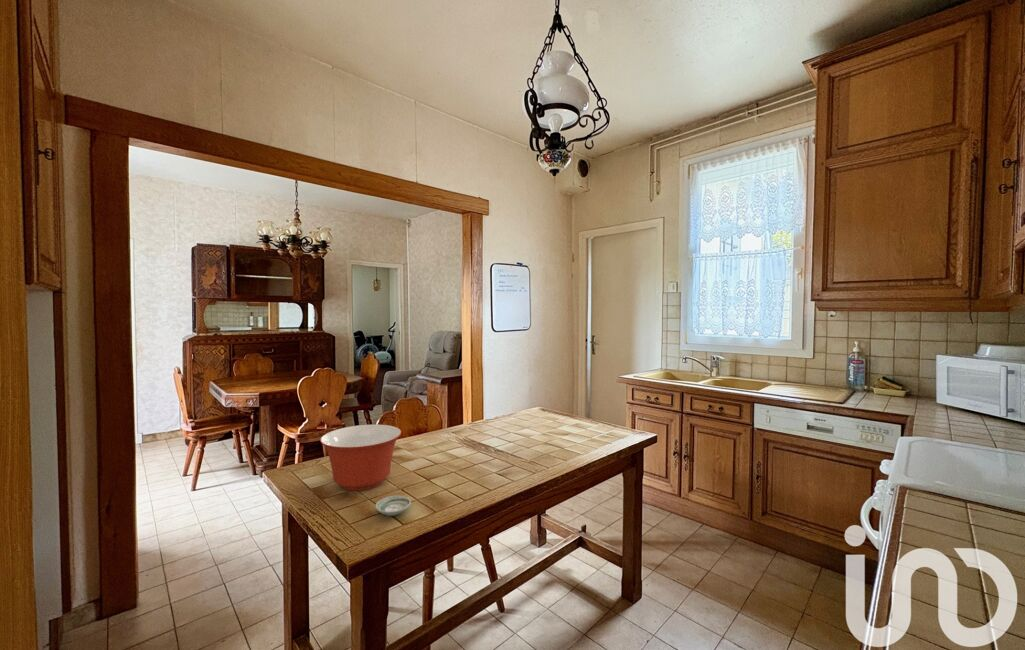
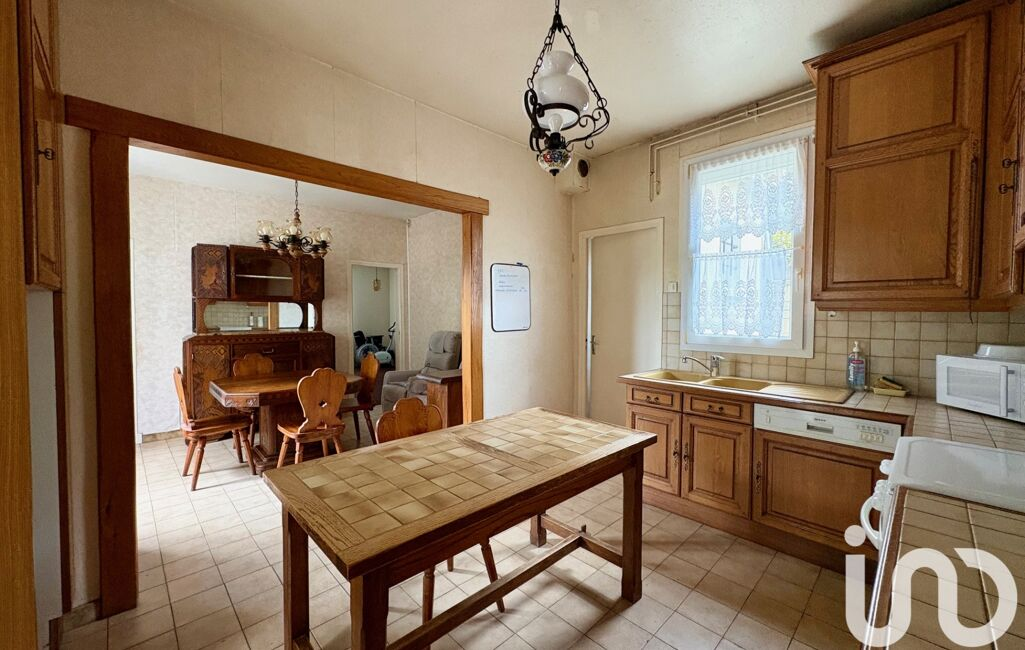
- saucer (393, 507)
- mixing bowl (362, 458)
